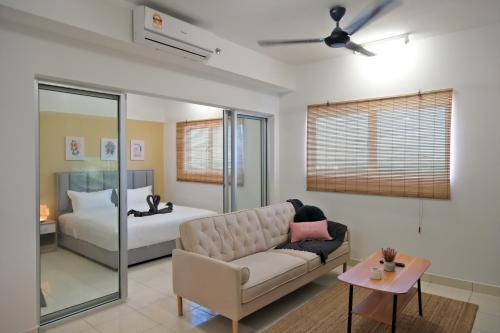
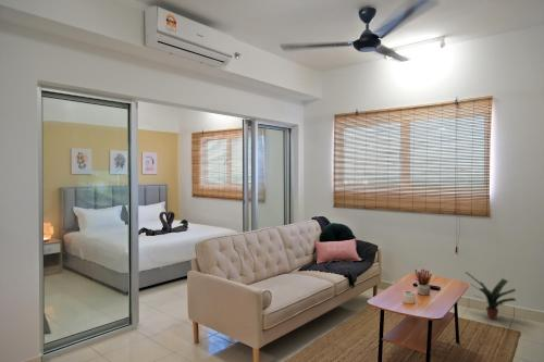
+ potted plant (490, 296)
